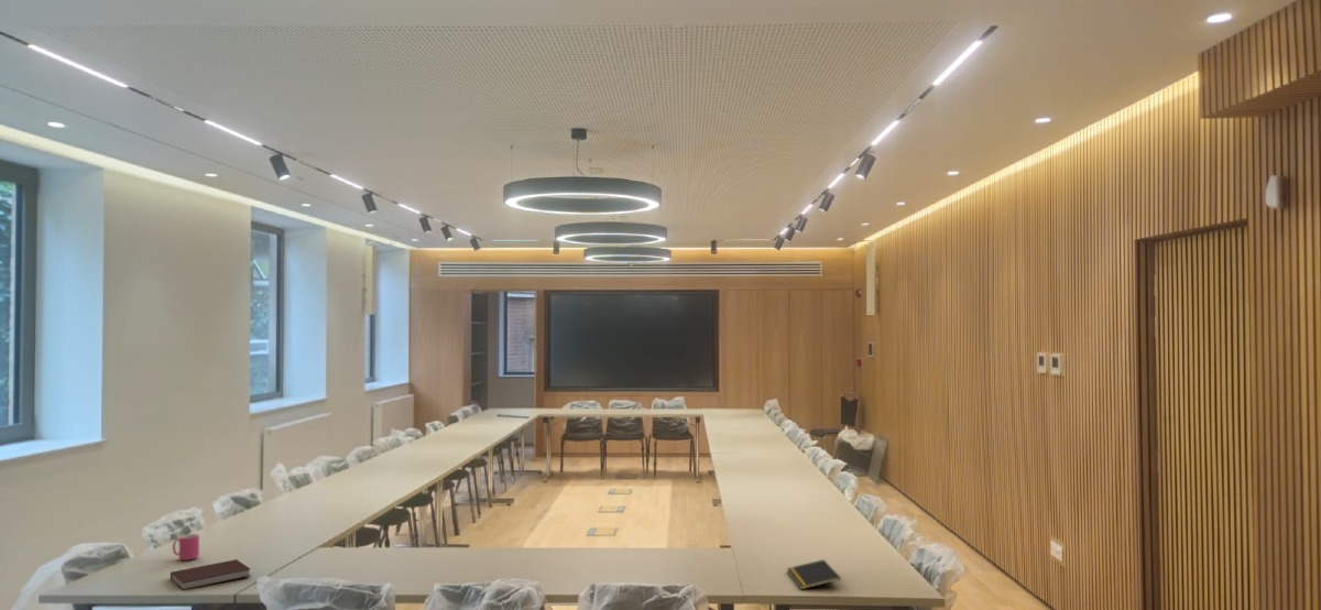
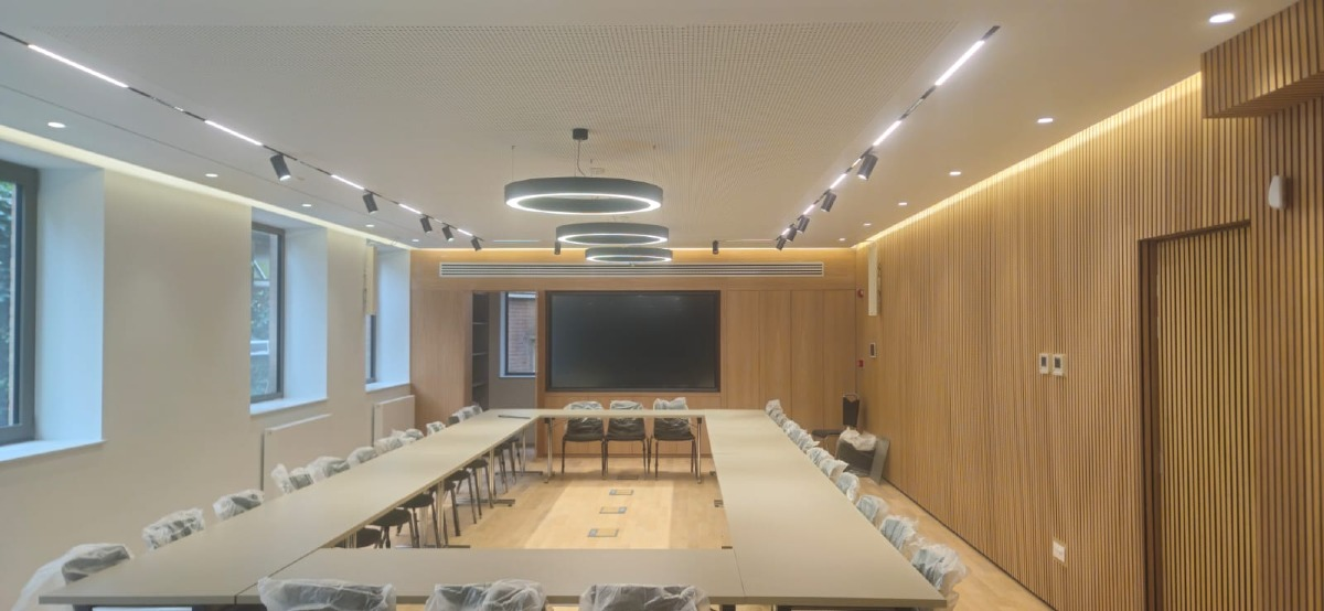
- mug (185, 547)
- notepad (812, 574)
- notebook (210, 574)
